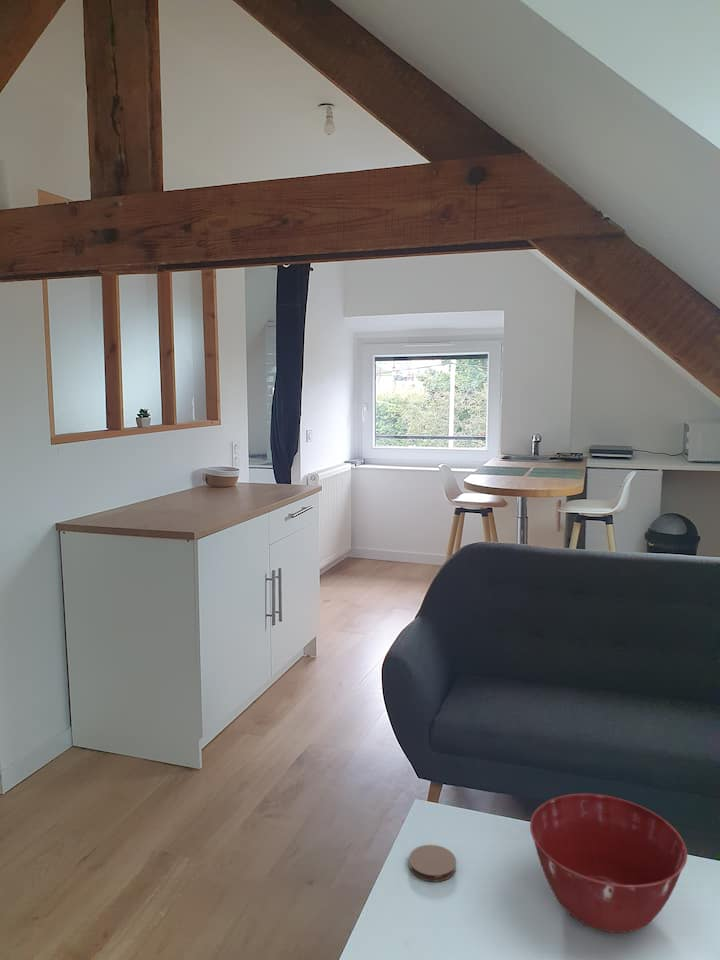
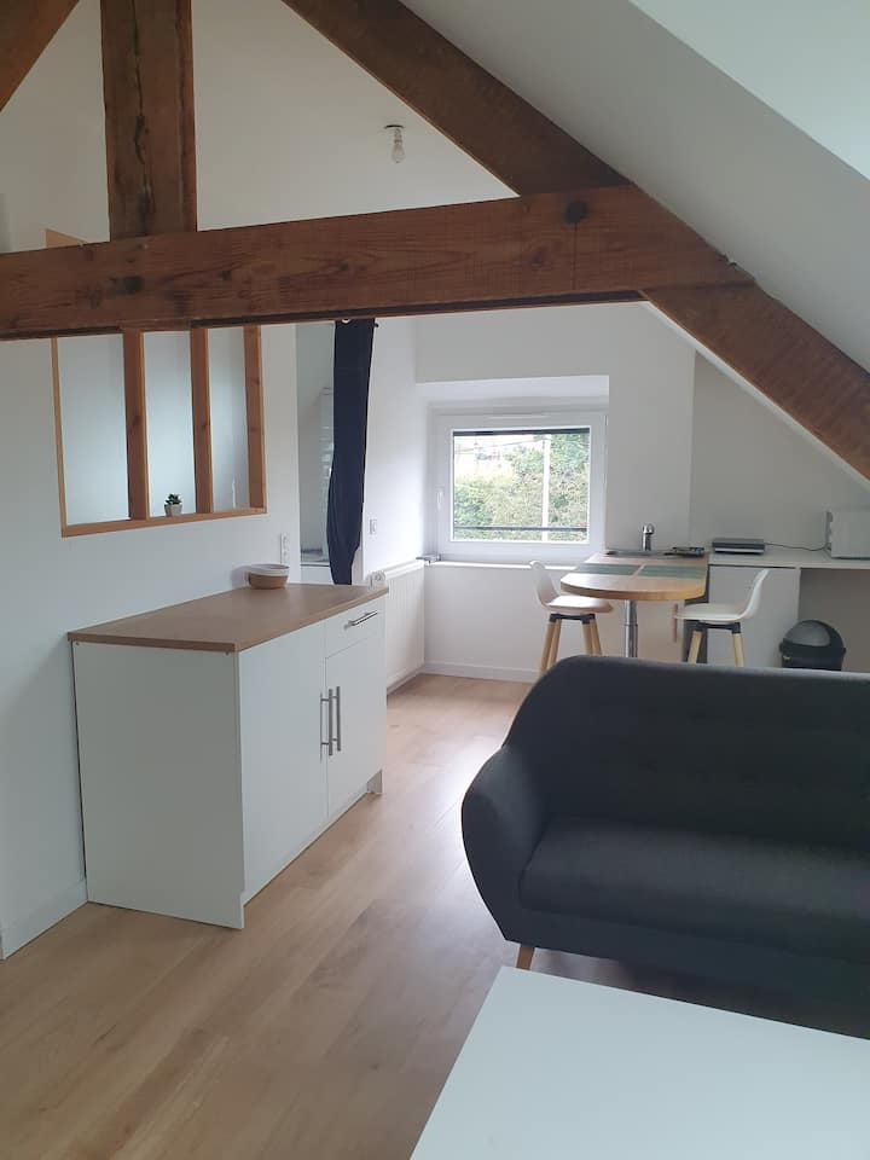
- mixing bowl (604, 870)
- coaster (432, 862)
